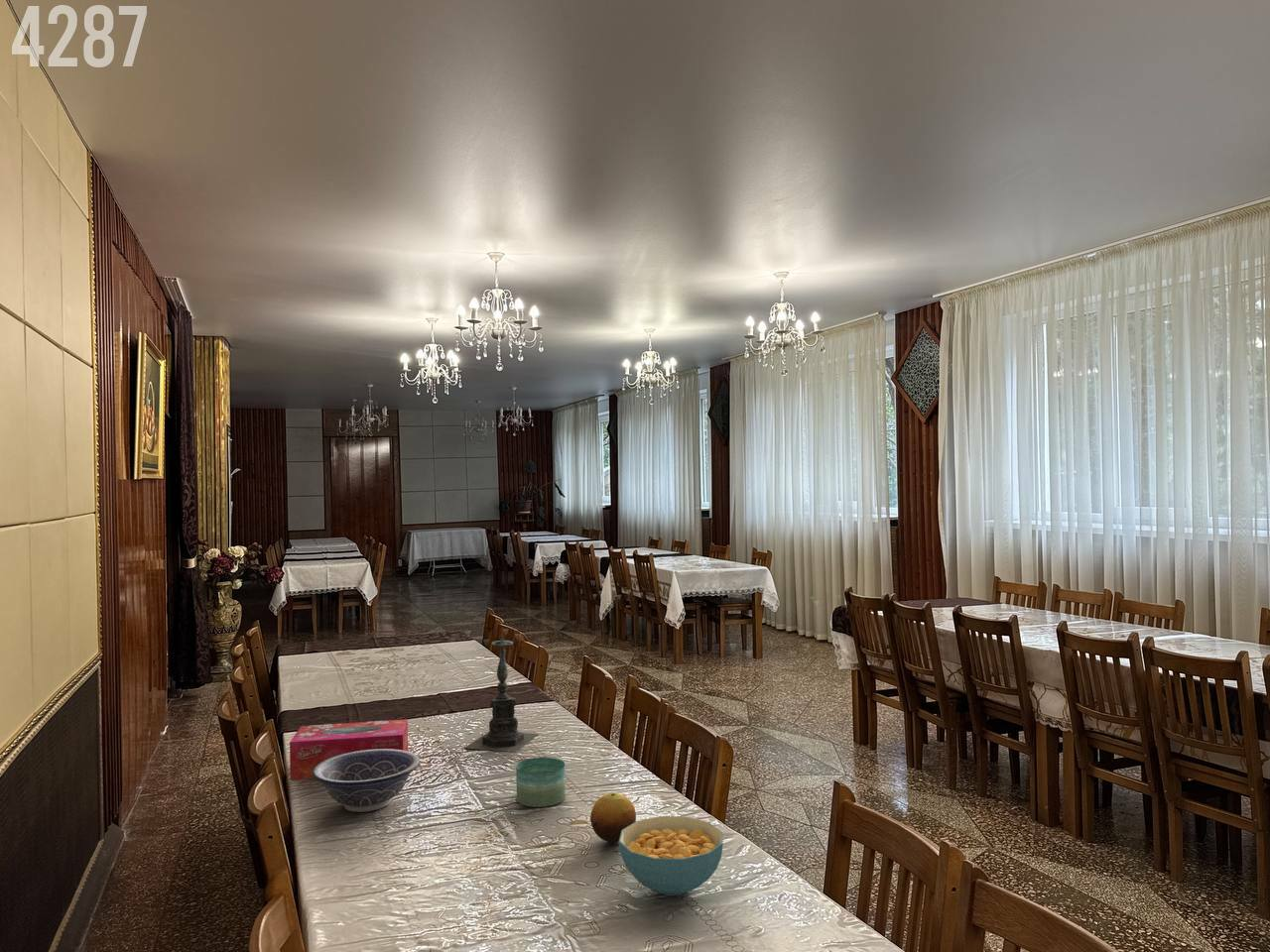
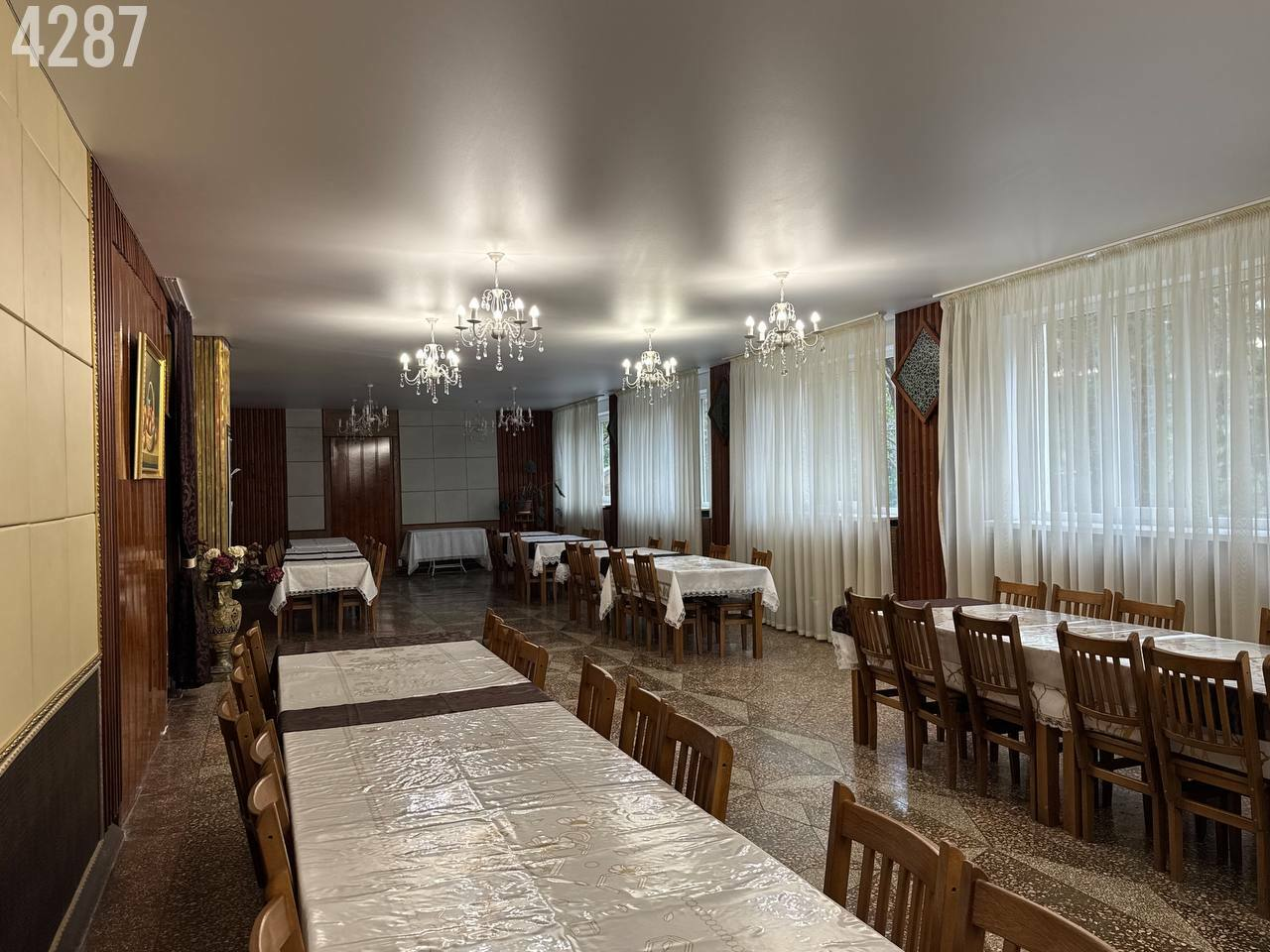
- decorative bowl (367, 783)
- candle (541, 781)
- candle holder (501, 682)
- fruit (613, 816)
- tissue box (351, 748)
- cereal bowl (672, 862)
